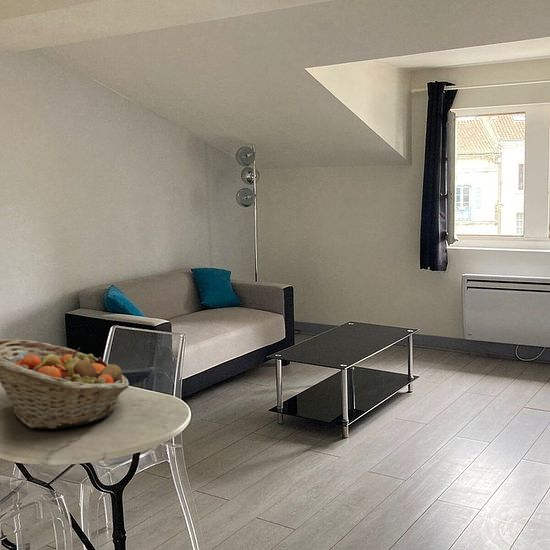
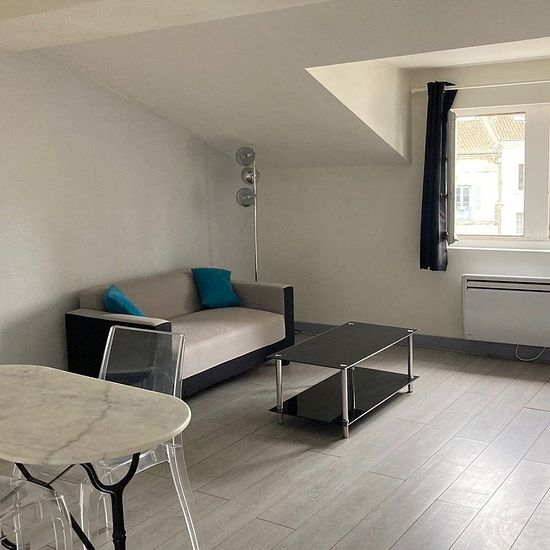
- fruit basket (57, 376)
